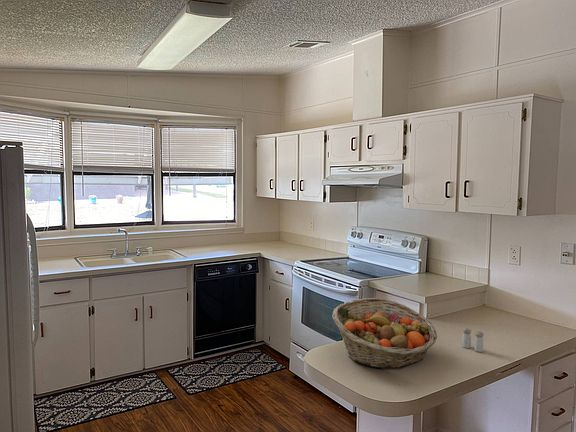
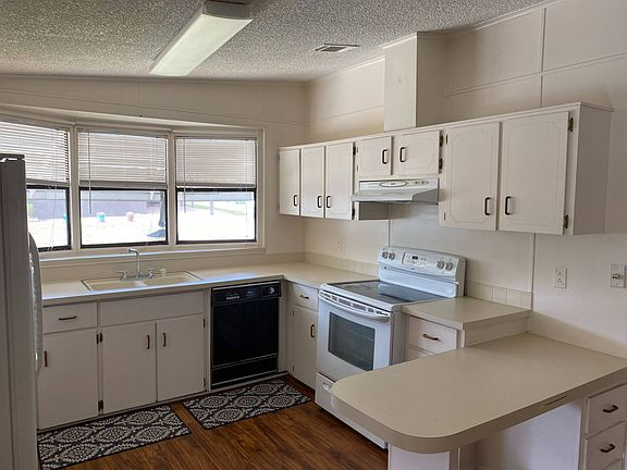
- salt and pepper shaker (470, 339)
- fruit basket (384, 331)
